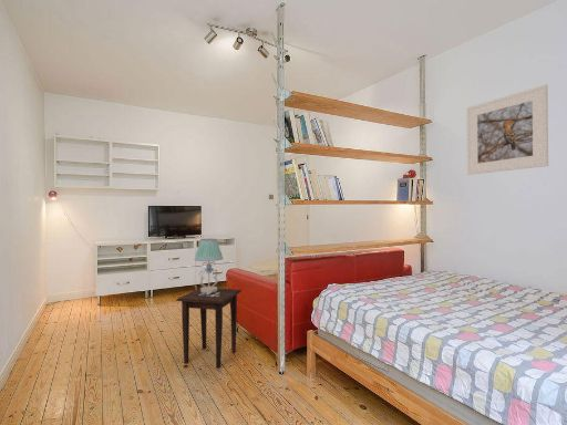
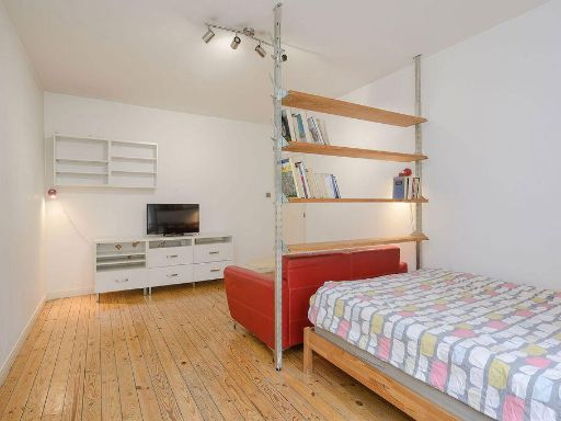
- table lamp (208, 266)
- side table (205, 324)
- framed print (503, 134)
